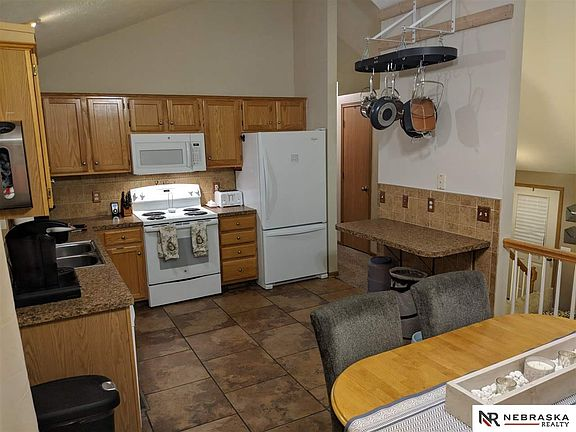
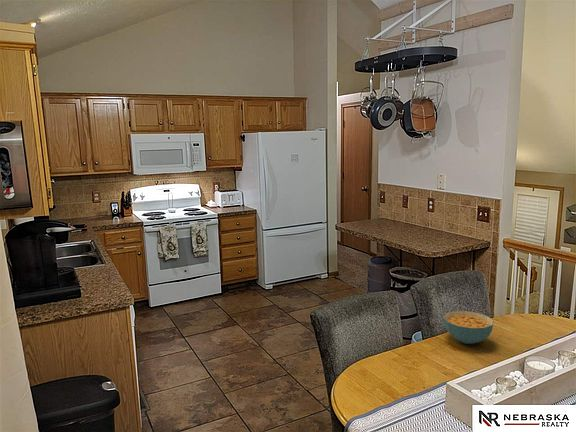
+ cereal bowl (467, 330)
